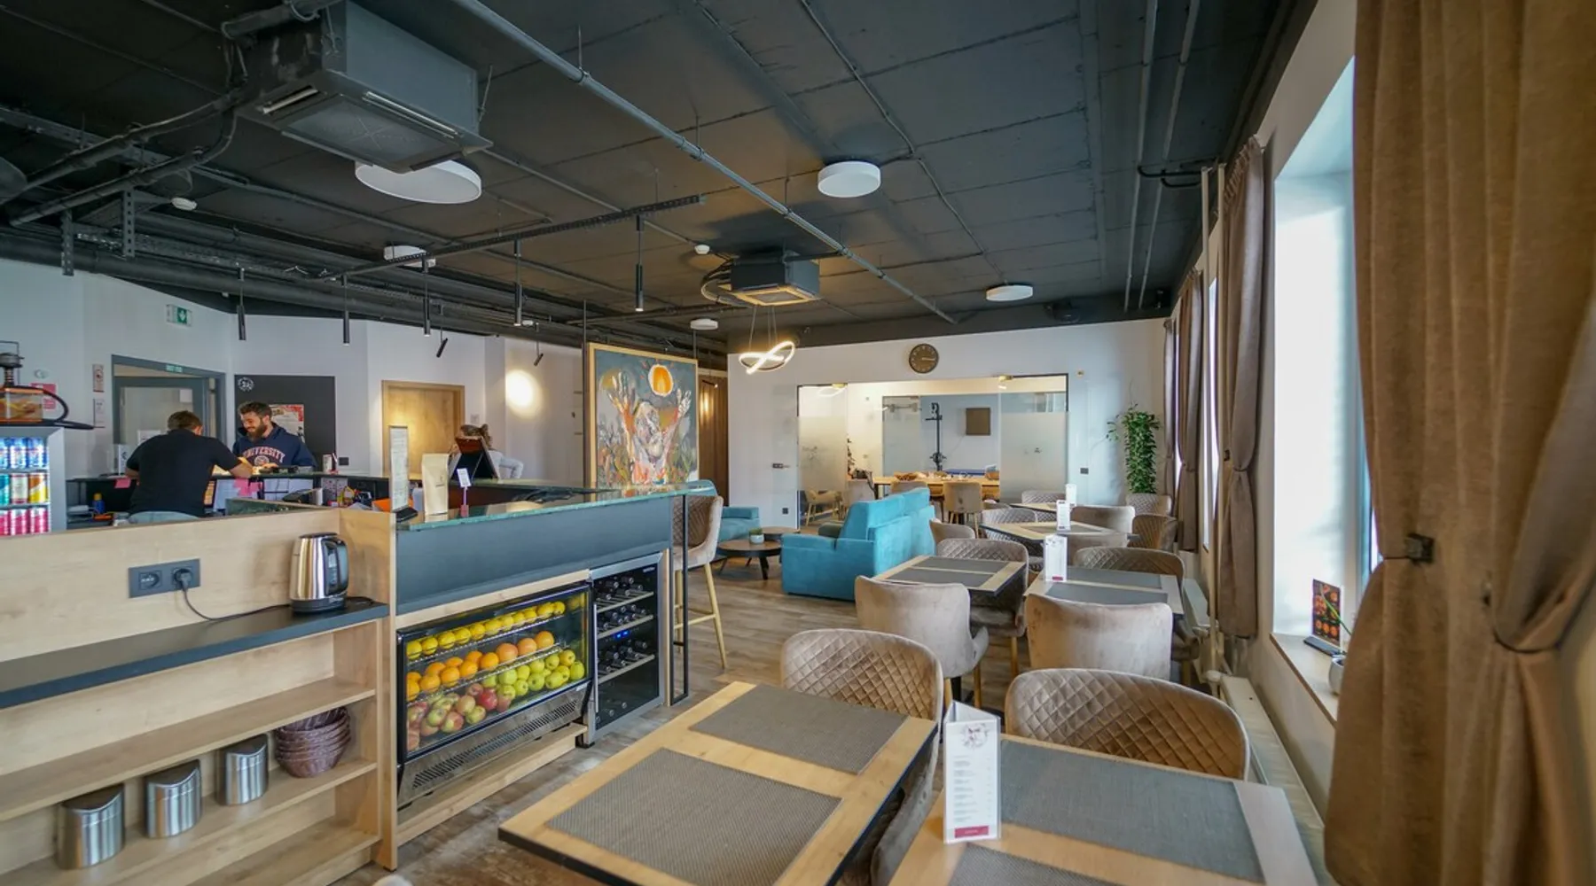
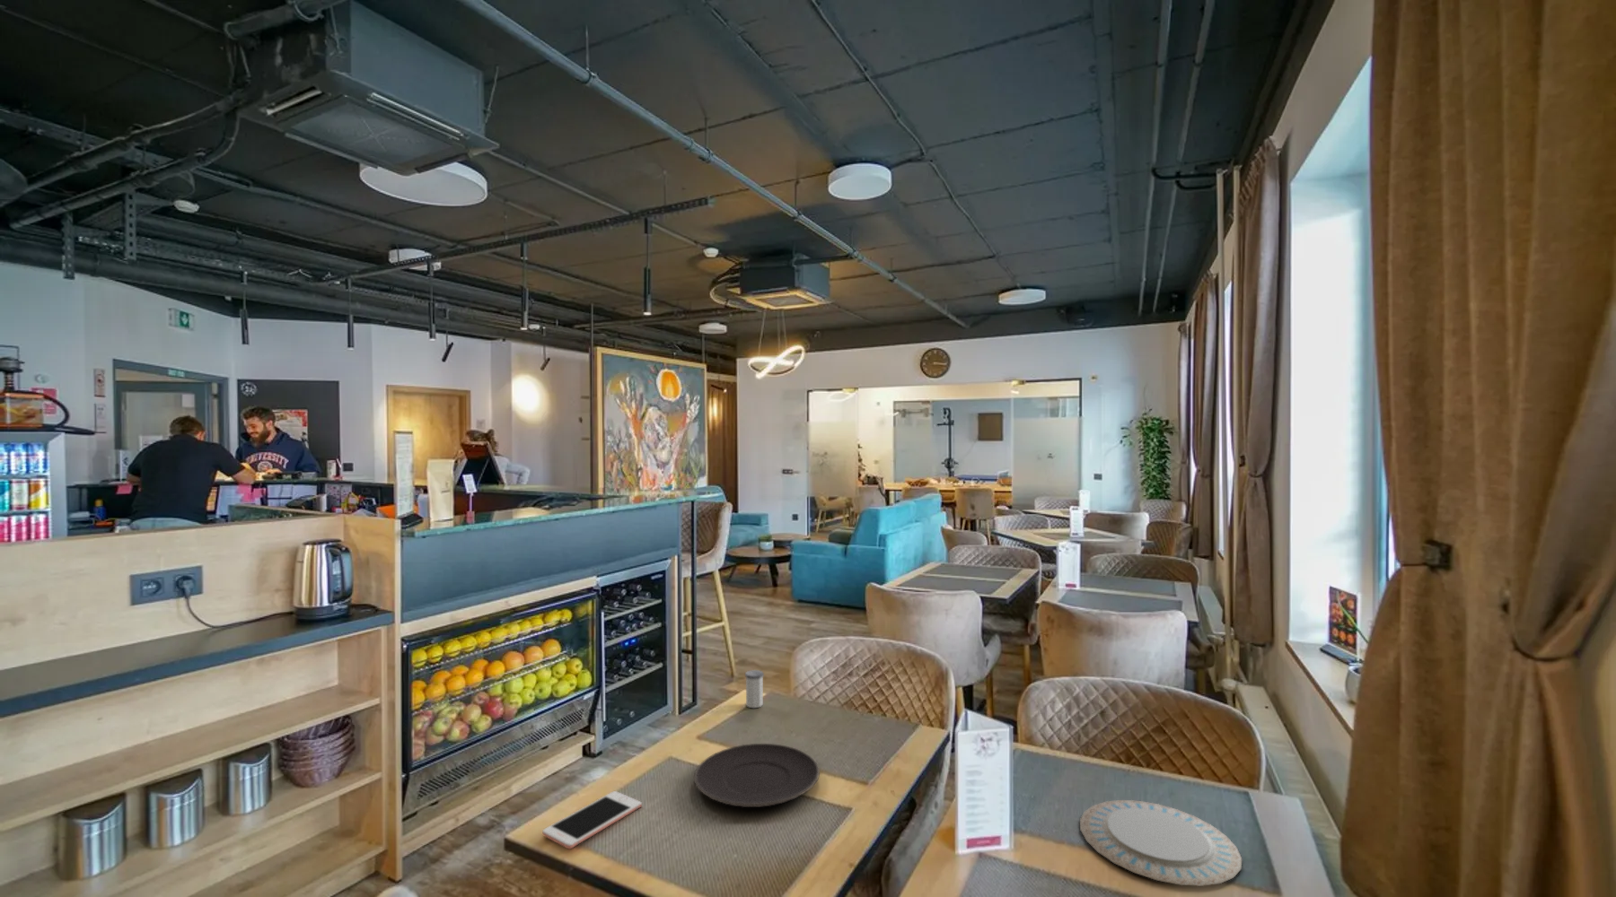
+ plate (757, 775)
+ cell phone (594, 819)
+ salt shaker (754, 688)
+ chinaware (1156, 835)
